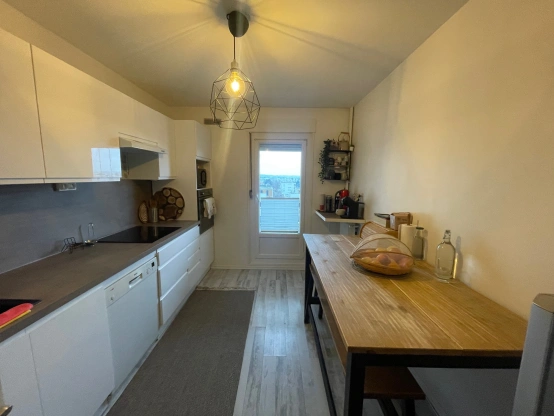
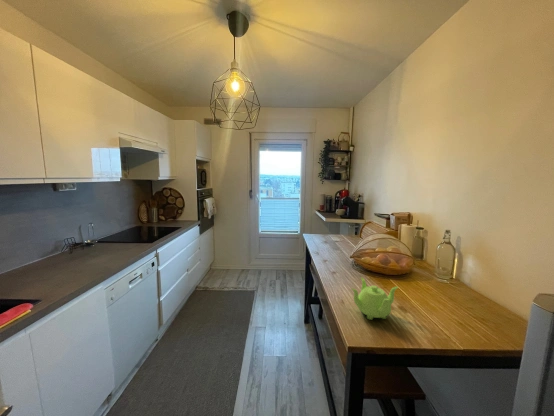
+ teapot (373, 299)
